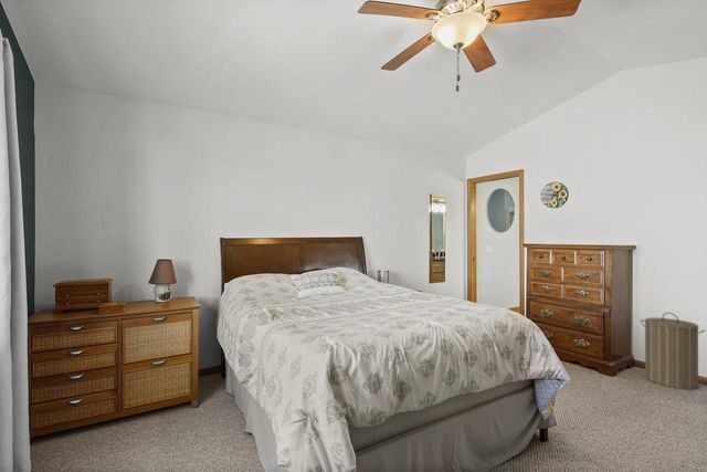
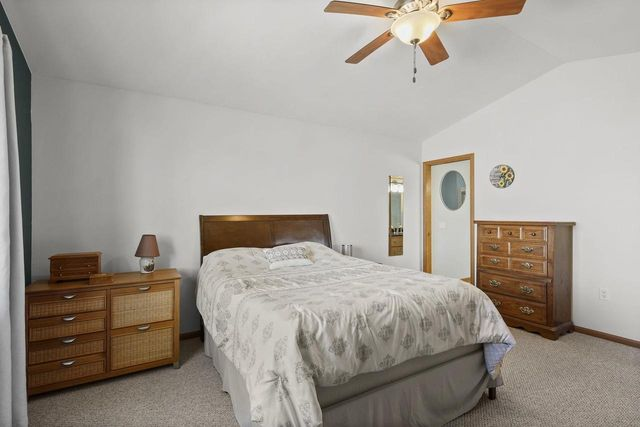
- laundry hamper (671, 346)
